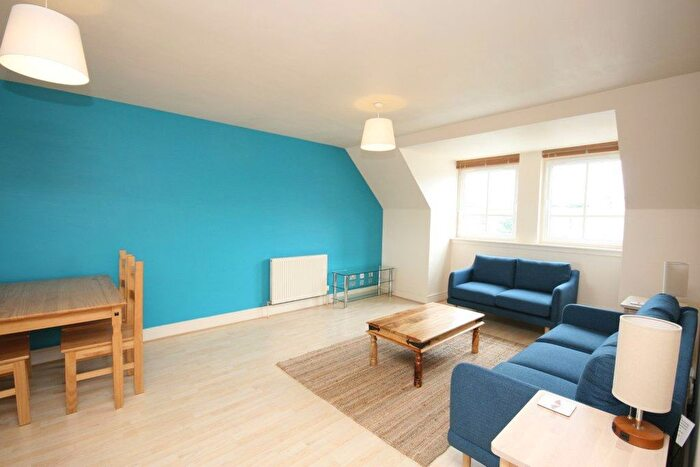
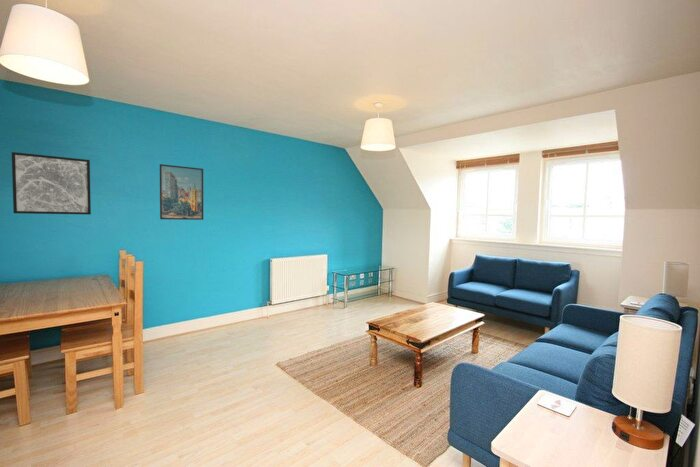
+ wall art (53, 185)
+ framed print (182, 193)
